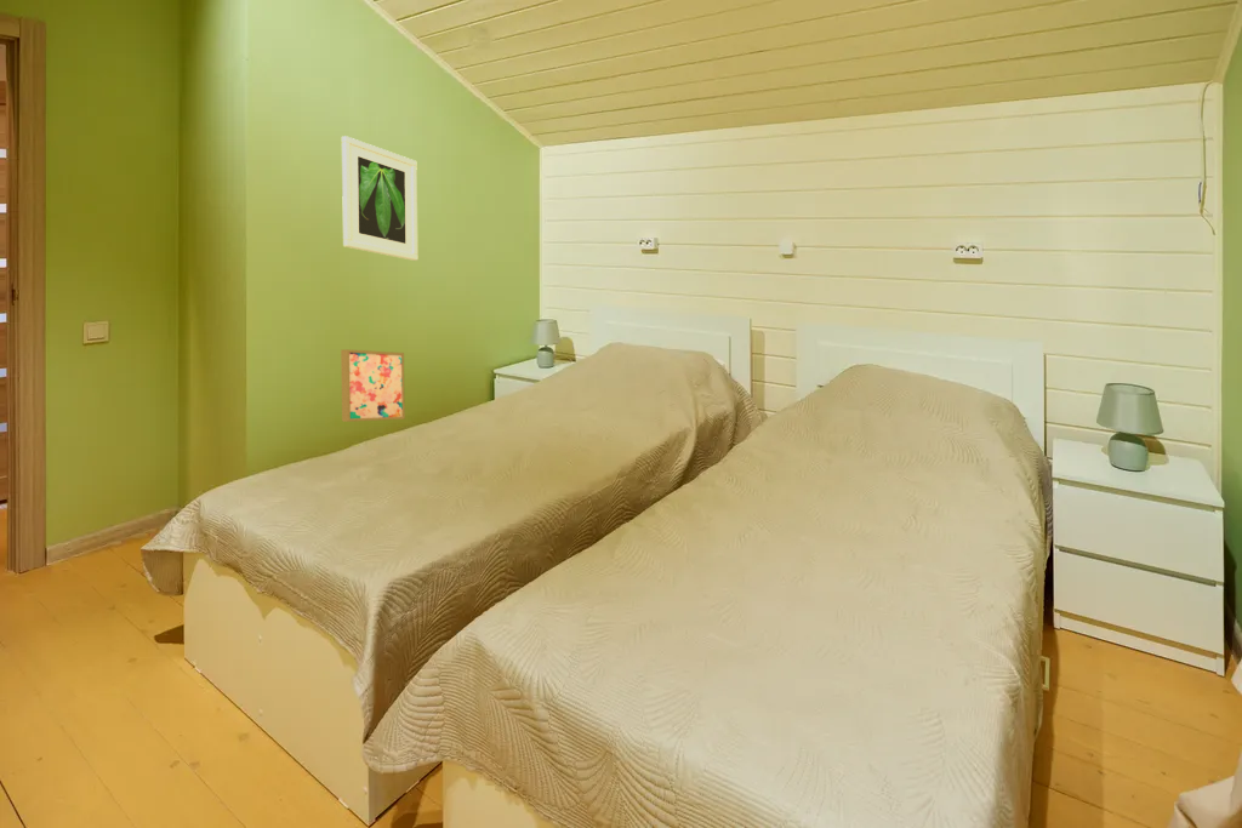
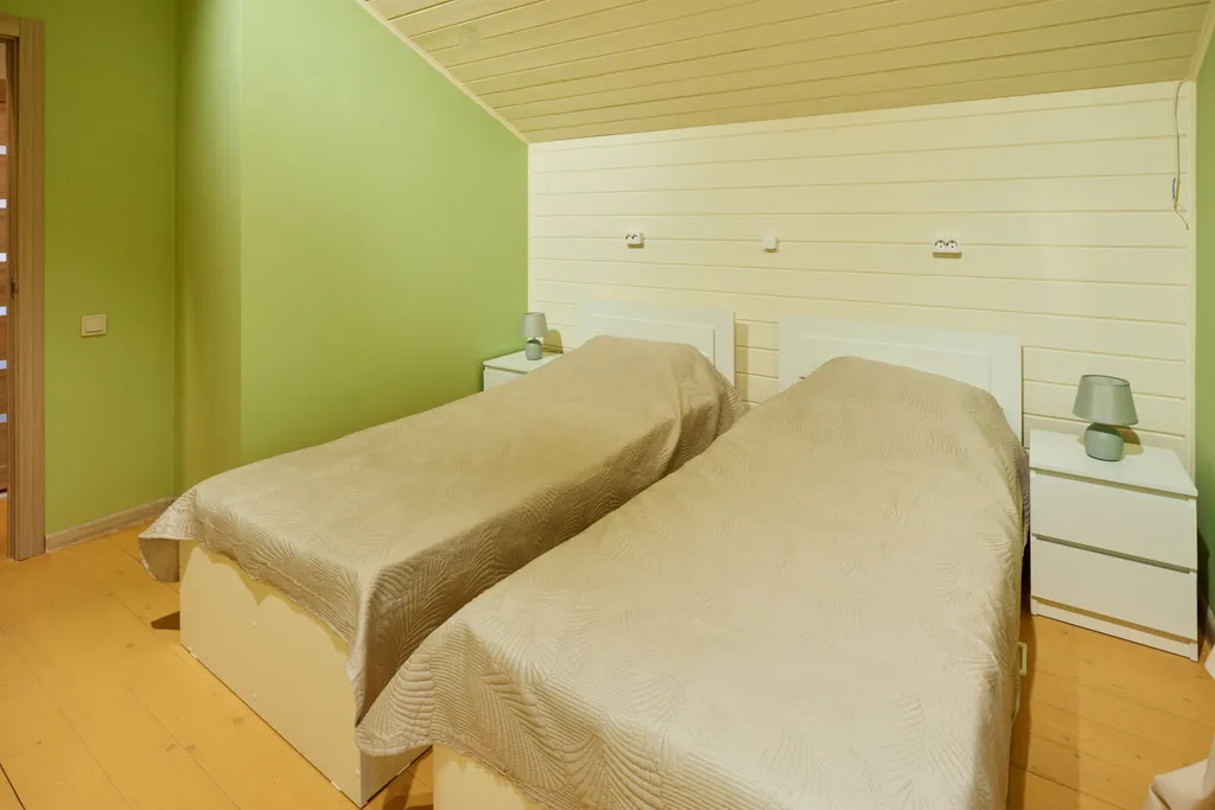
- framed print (381, 201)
- wall art (374, 386)
